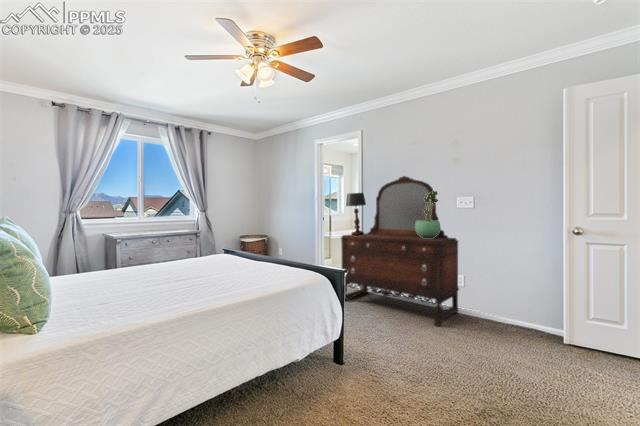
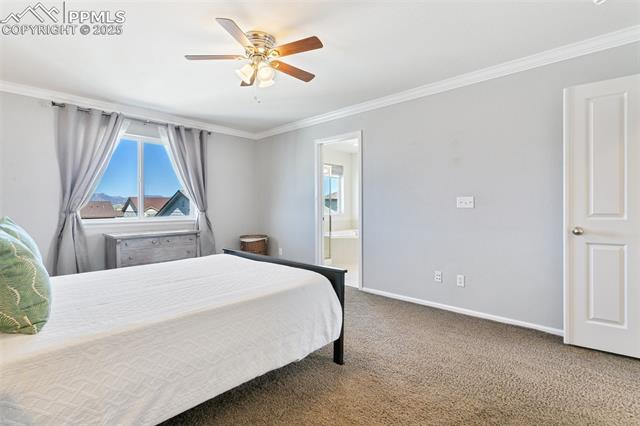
- dresser (395, 240)
- table lamp (357, 214)
- potted plant (428, 214)
